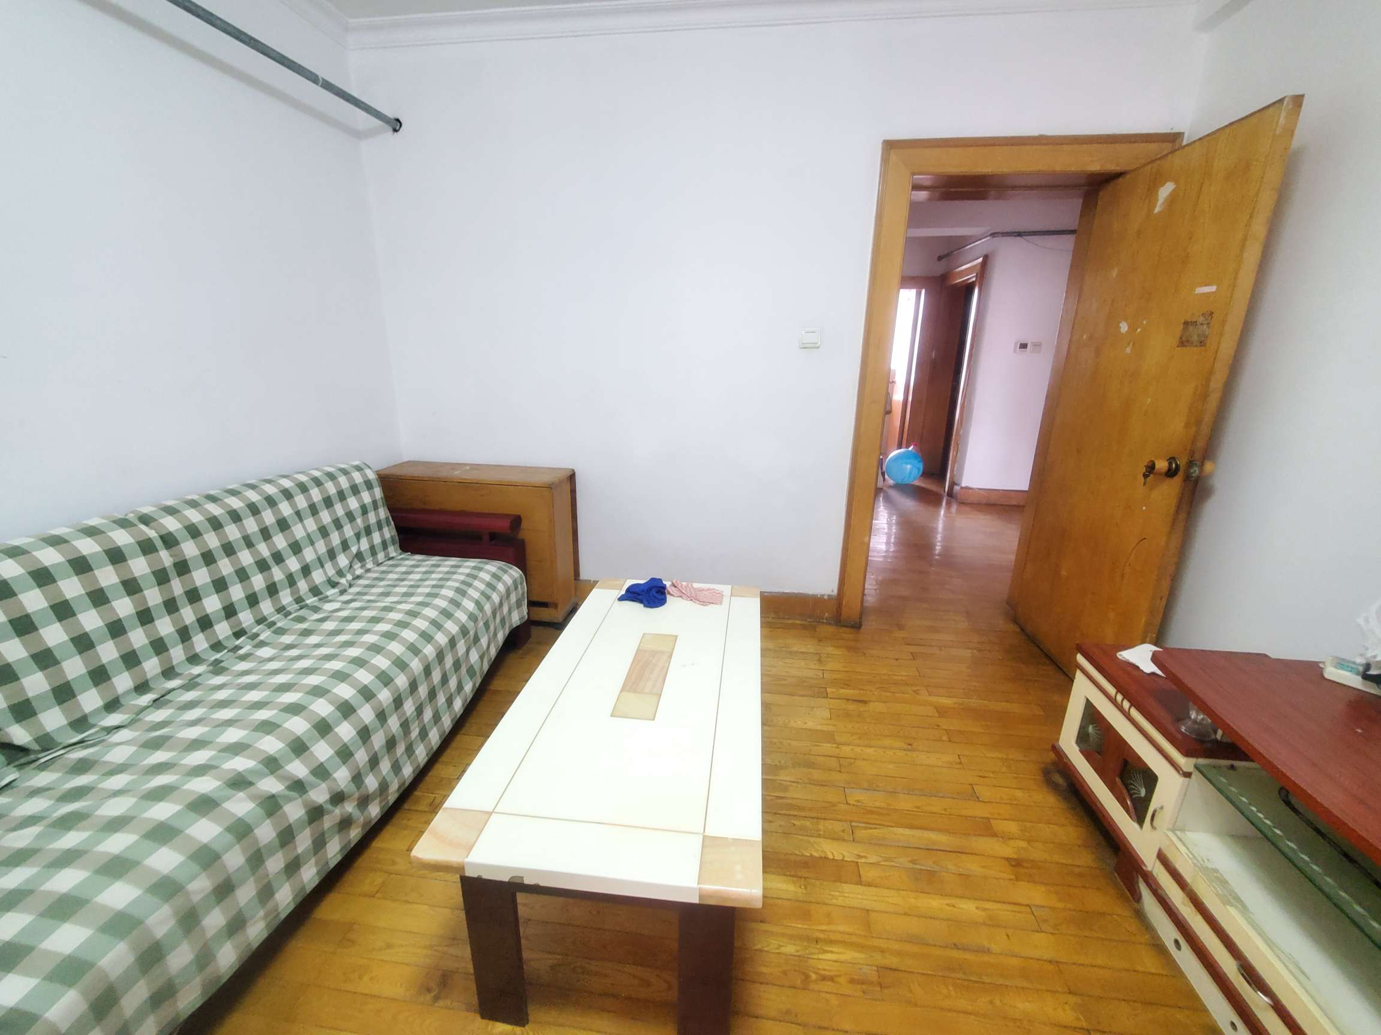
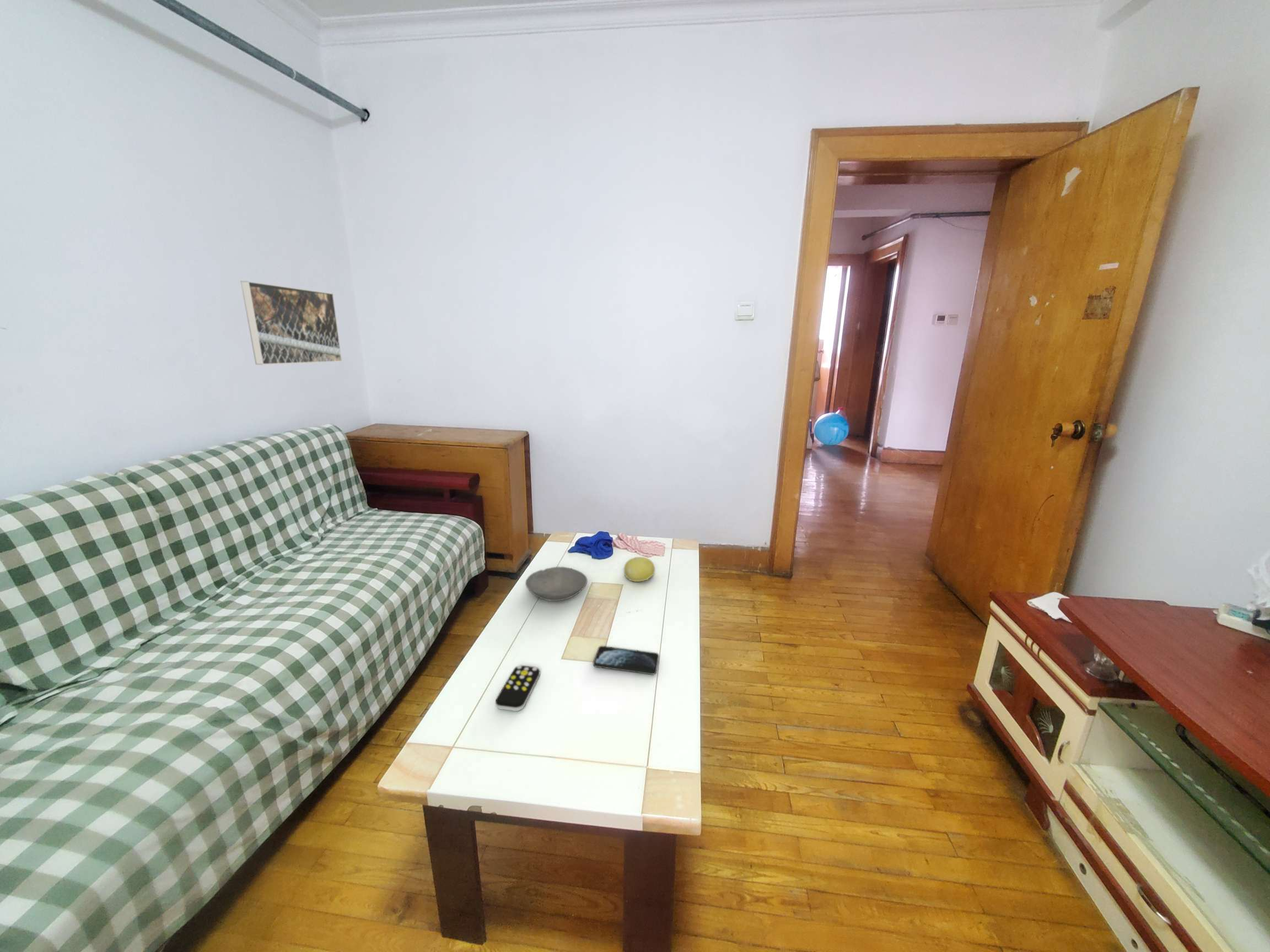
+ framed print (297, 326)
+ bowl (557, 587)
+ remote control (519, 686)
+ fruit (639, 566)
+ smartphone (626, 659)
